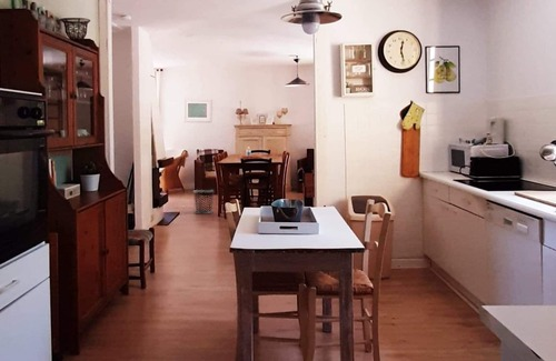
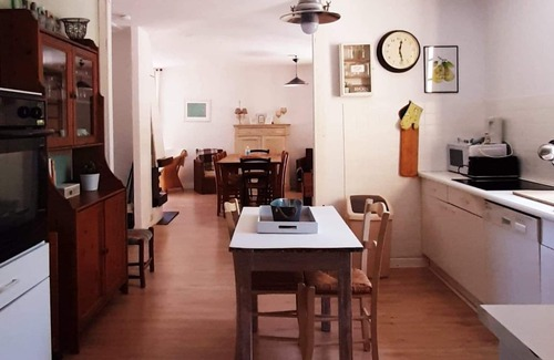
- waste bin (203, 201)
